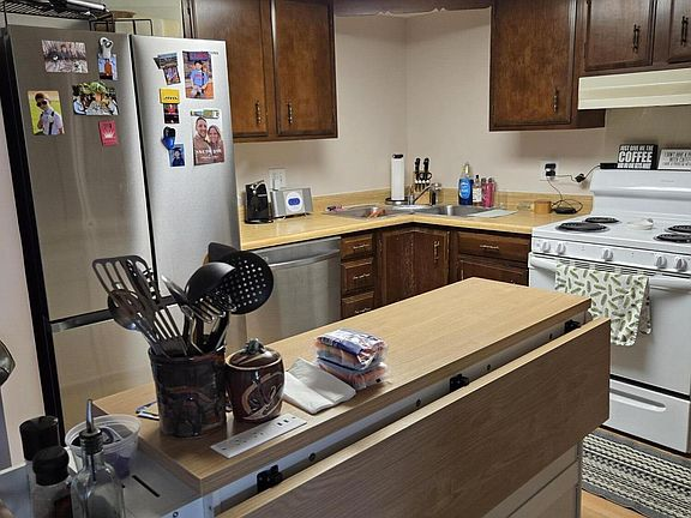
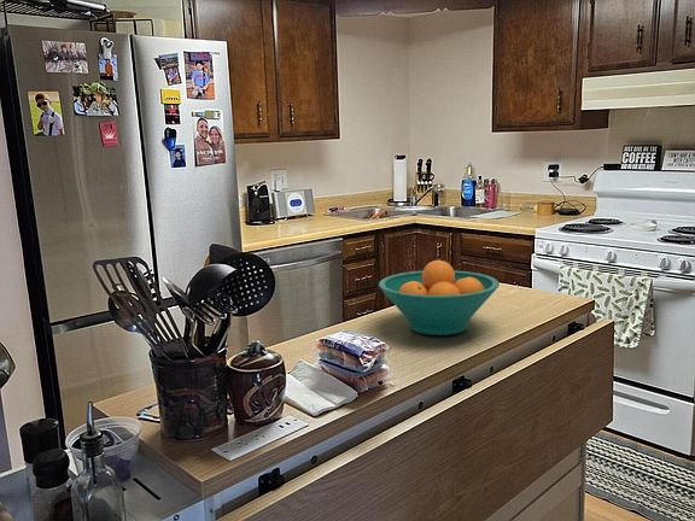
+ fruit bowl (438, 294)
